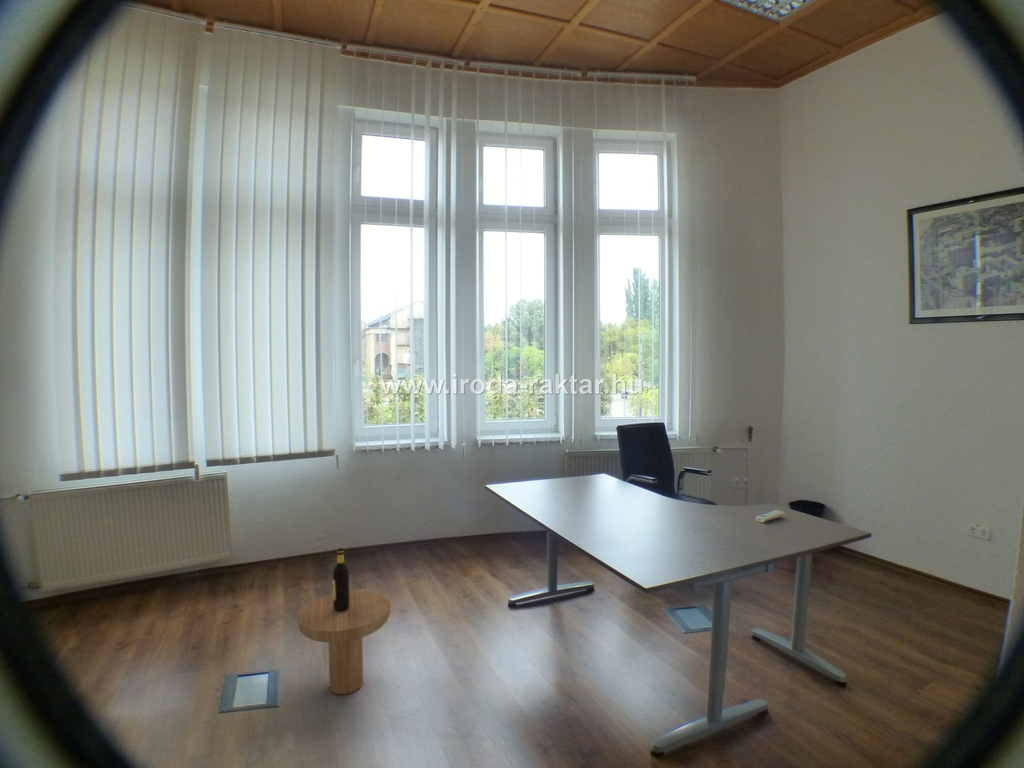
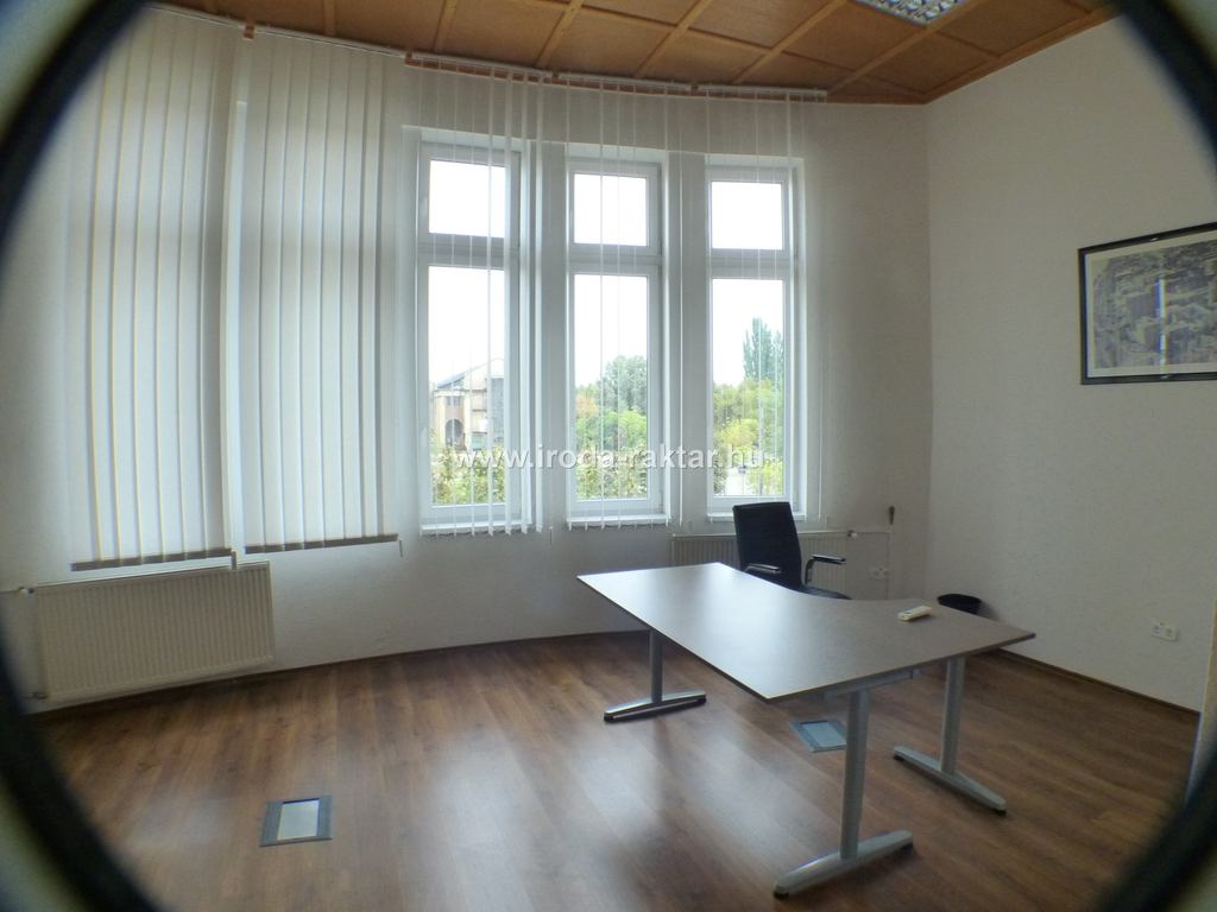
- side table (345, 617)
